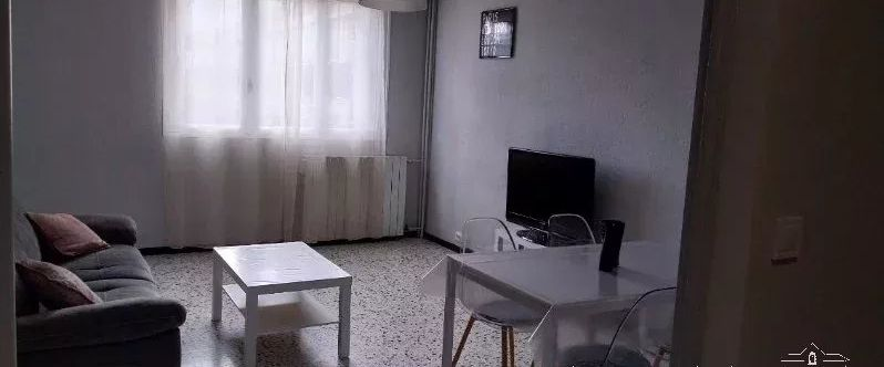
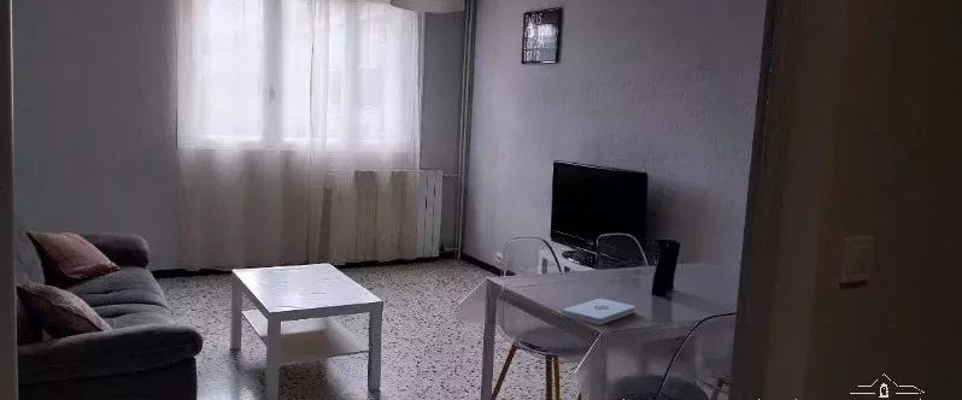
+ notepad (599, 310)
